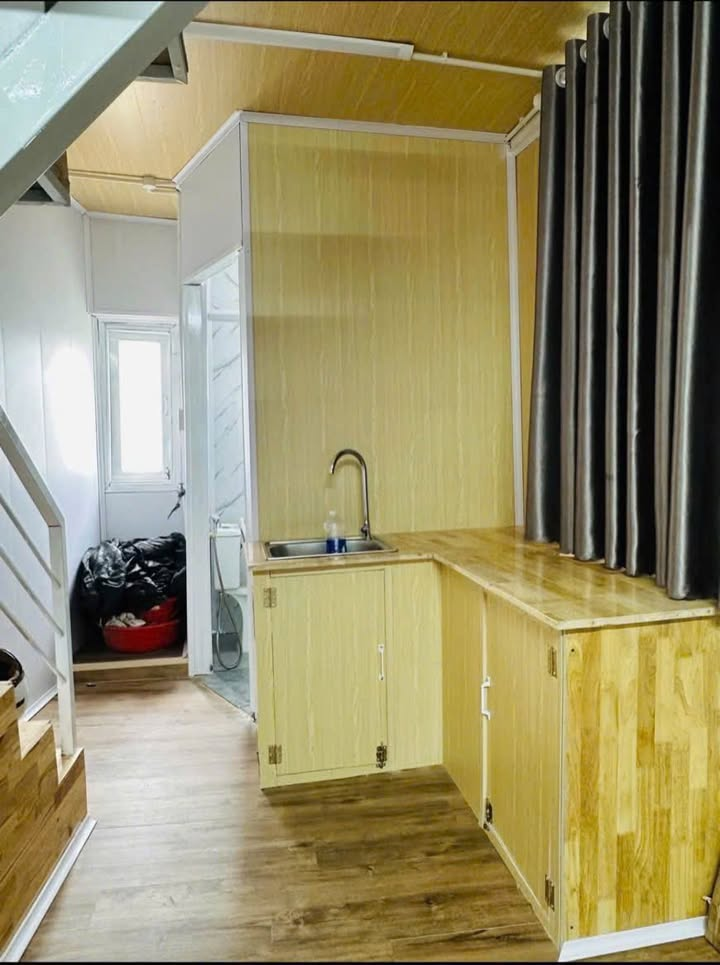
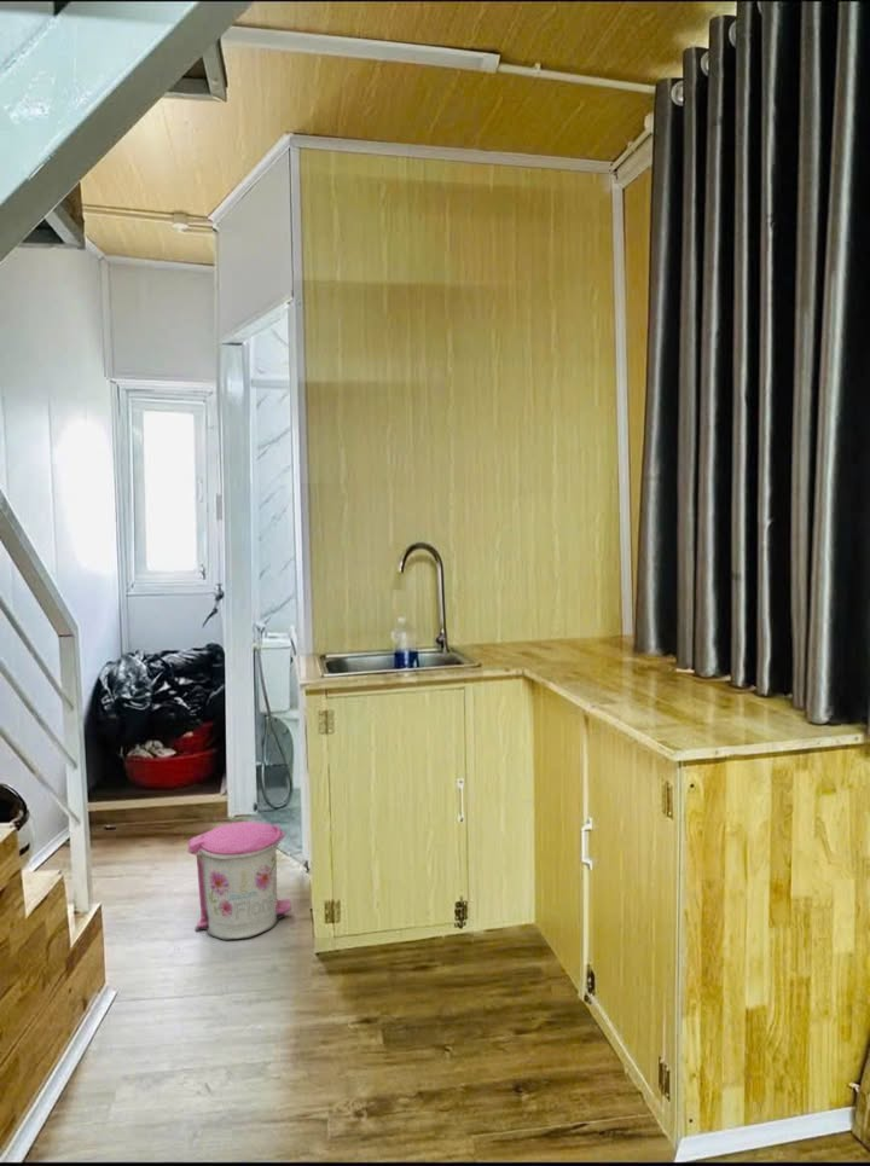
+ trash can (239, 876)
